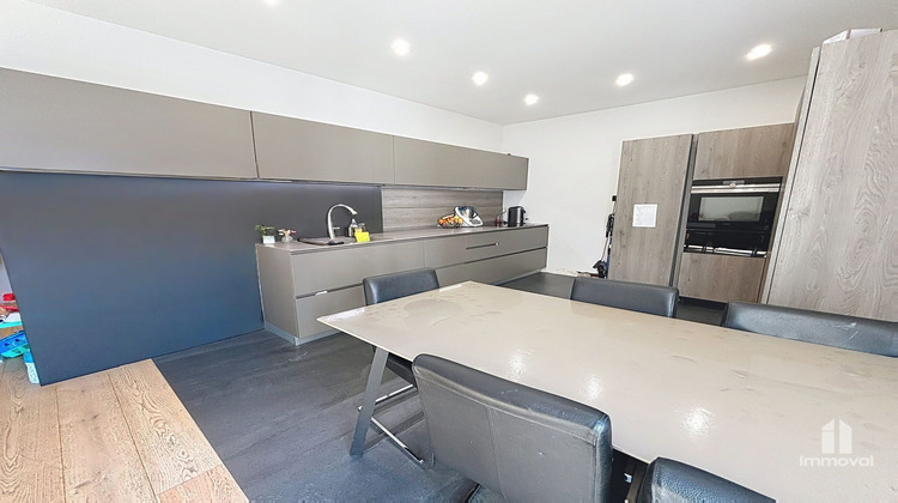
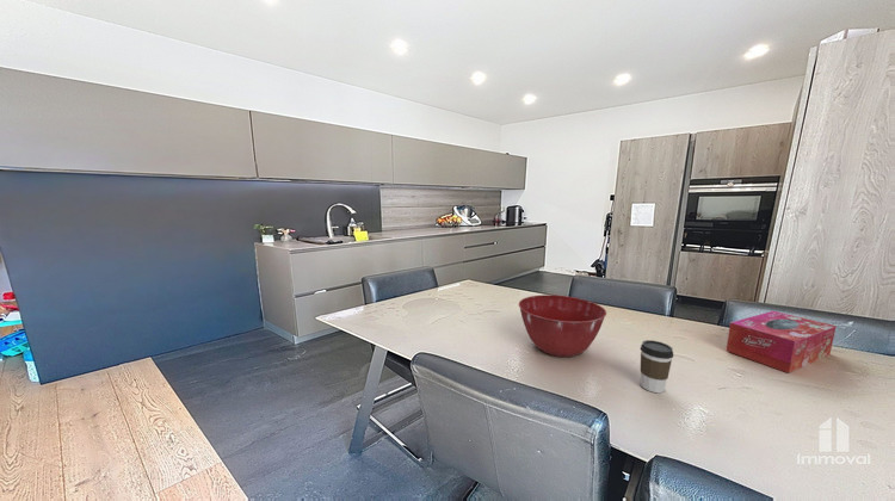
+ coffee cup (654, 366)
+ tissue box (779, 338)
+ mixing bowl (558, 327)
